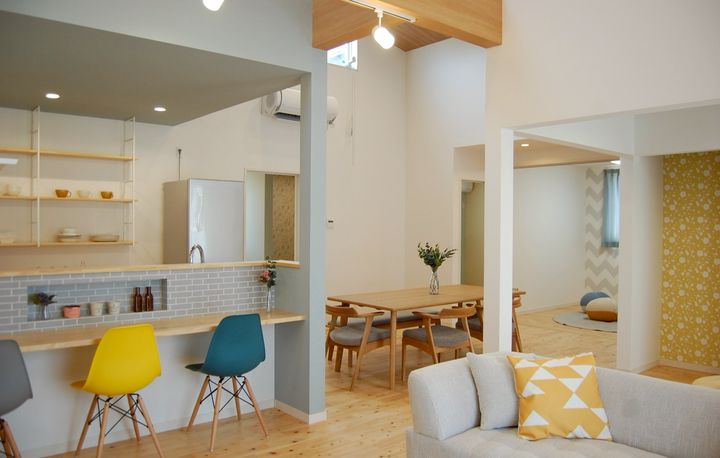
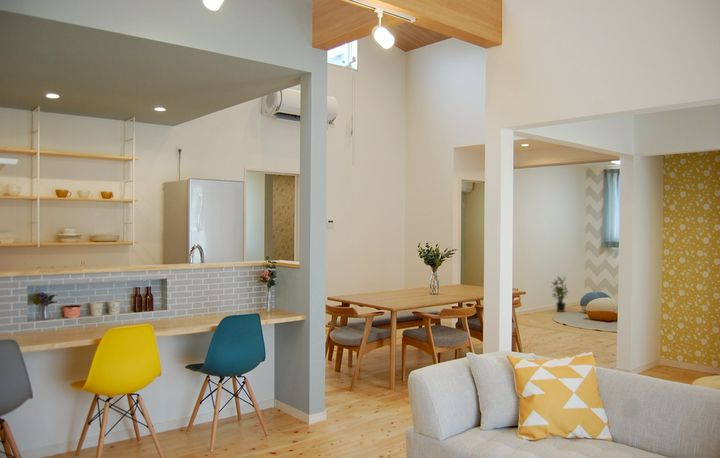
+ potted plant (559, 293)
